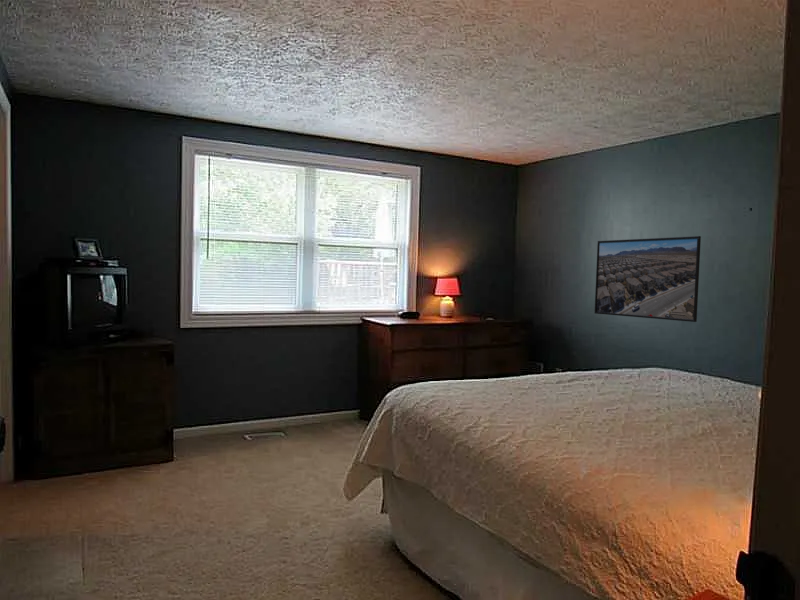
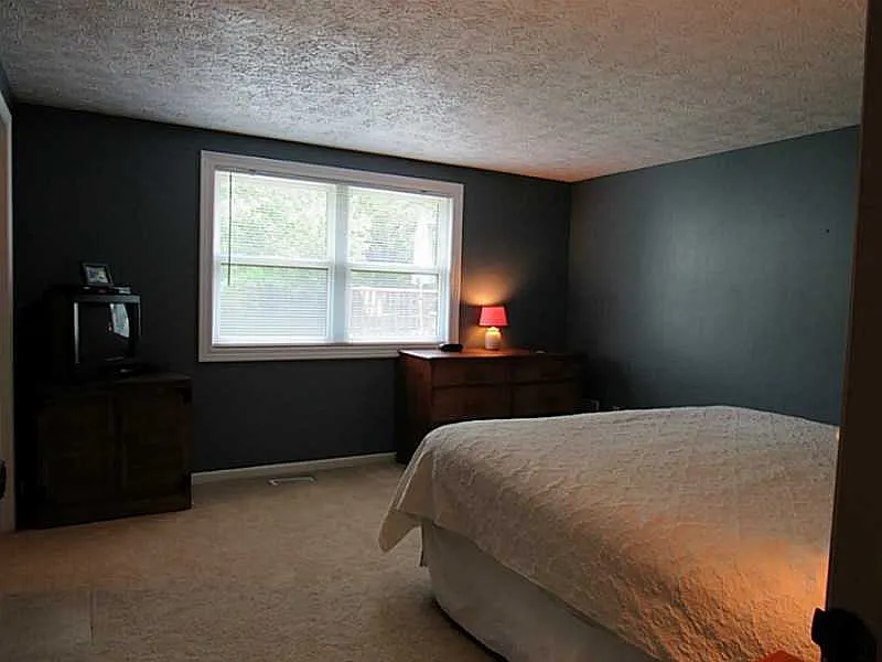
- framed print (643, 278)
